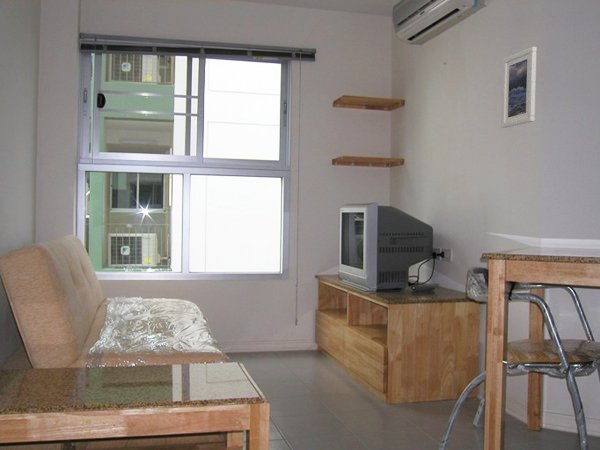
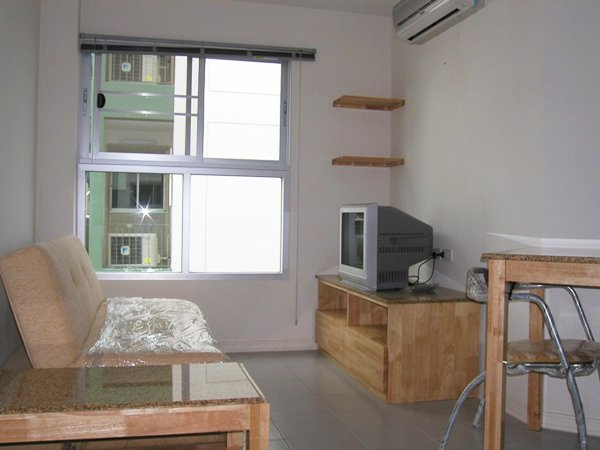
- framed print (518, 88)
